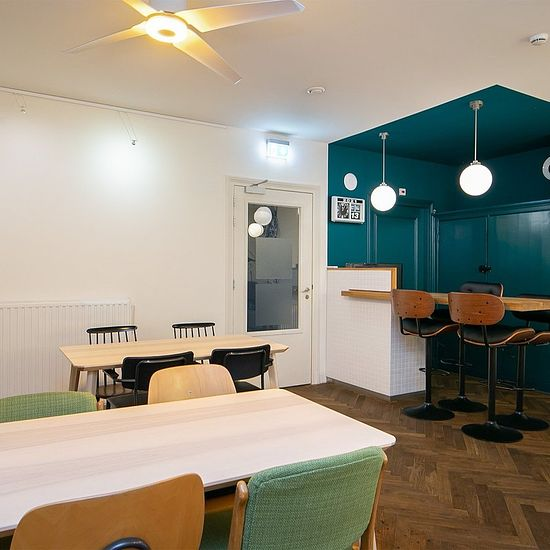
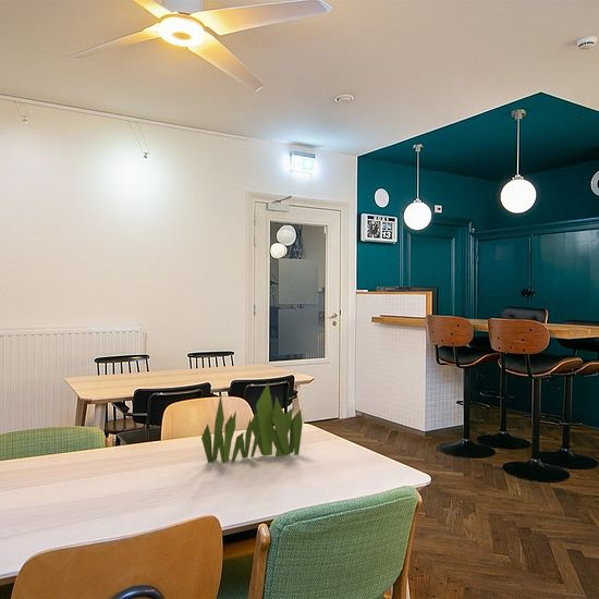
+ plant (253, 423)
